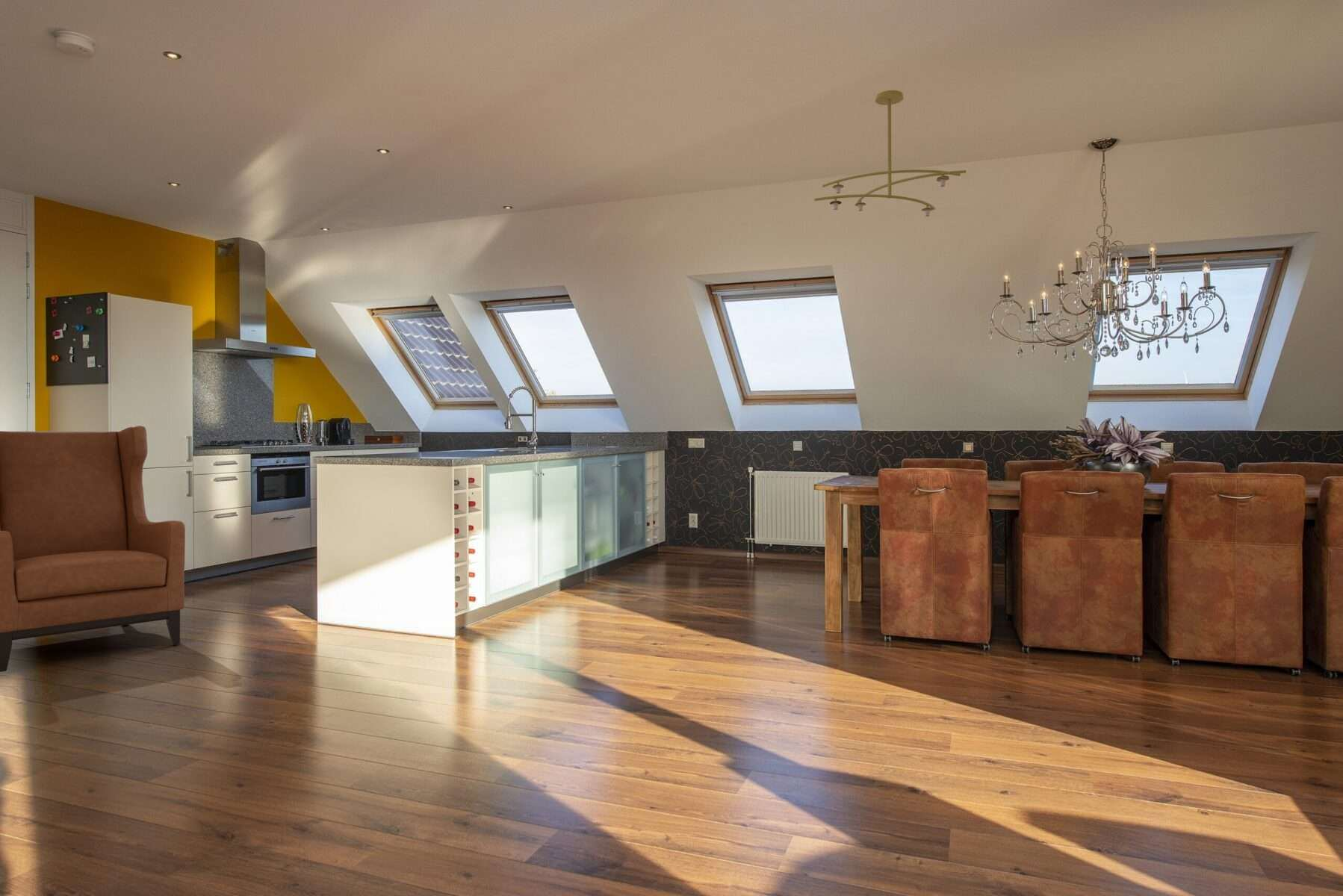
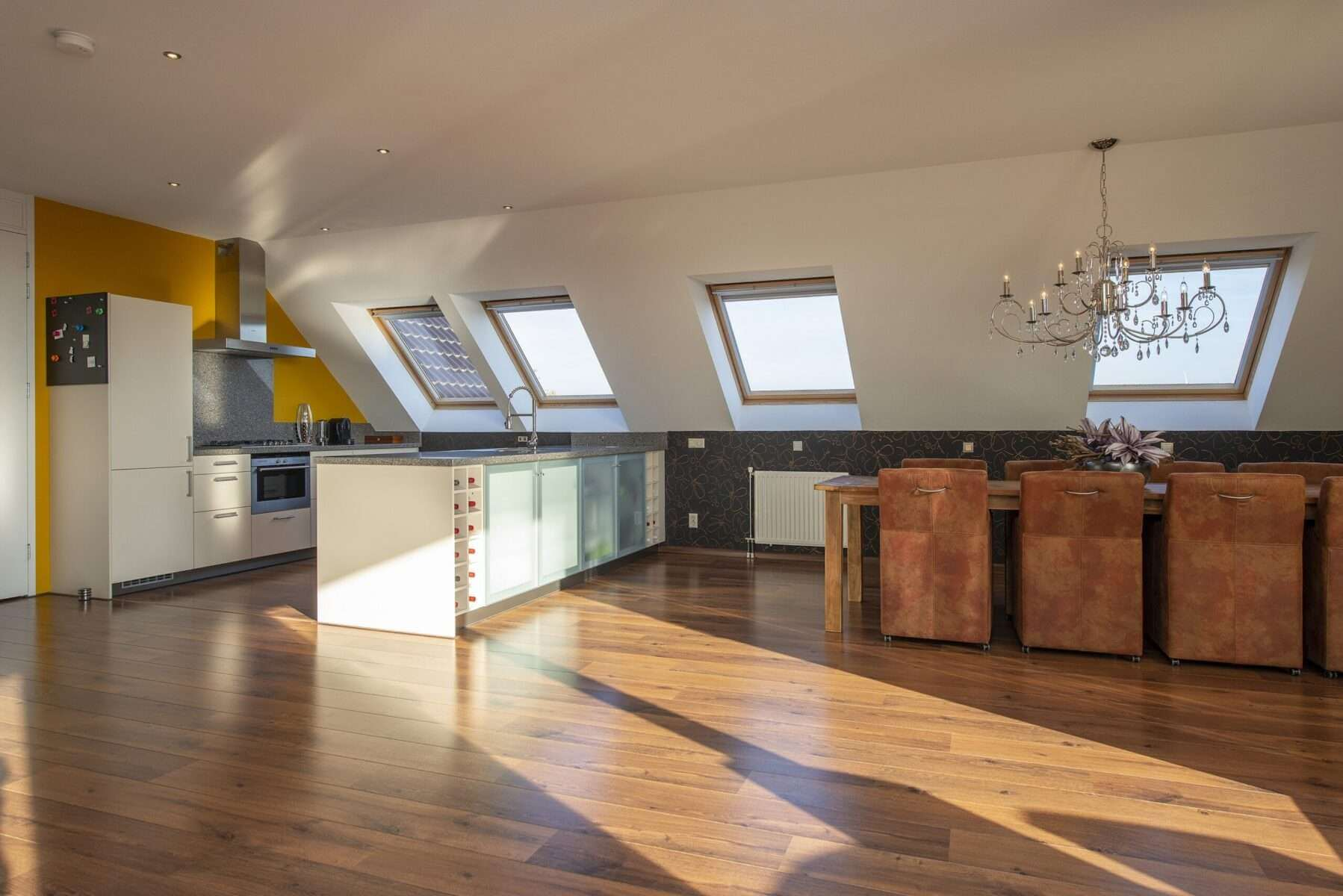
- ceiling light fixture (888, 158)
- chair (74, 533)
